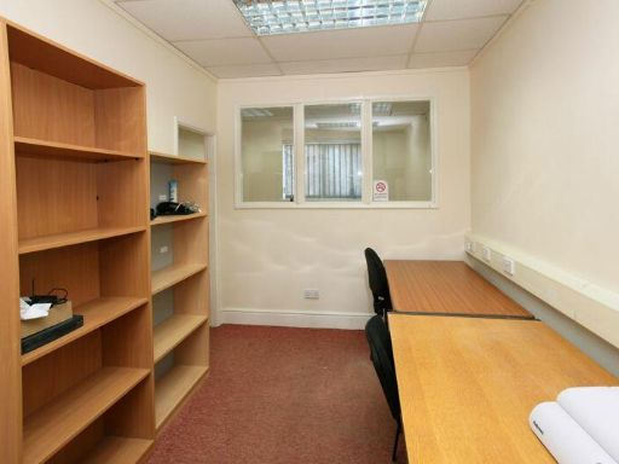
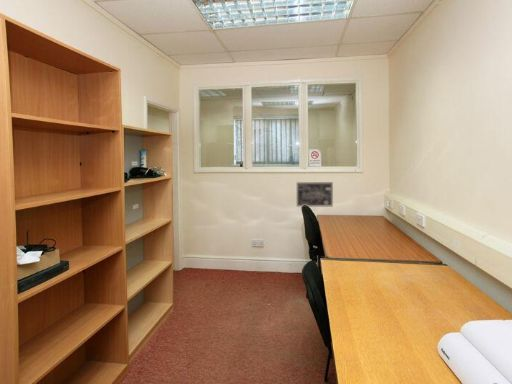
+ wall art (314, 194)
